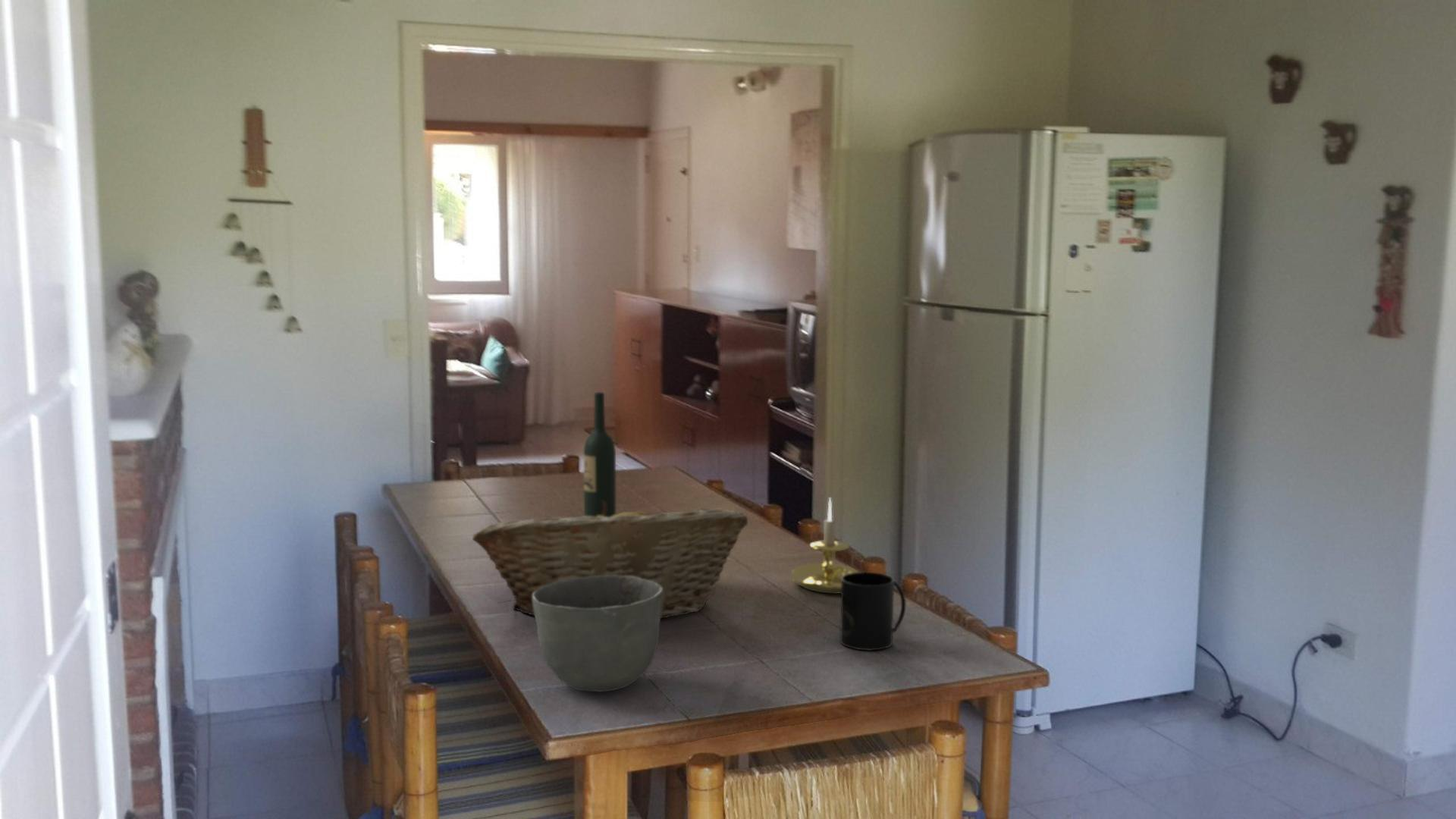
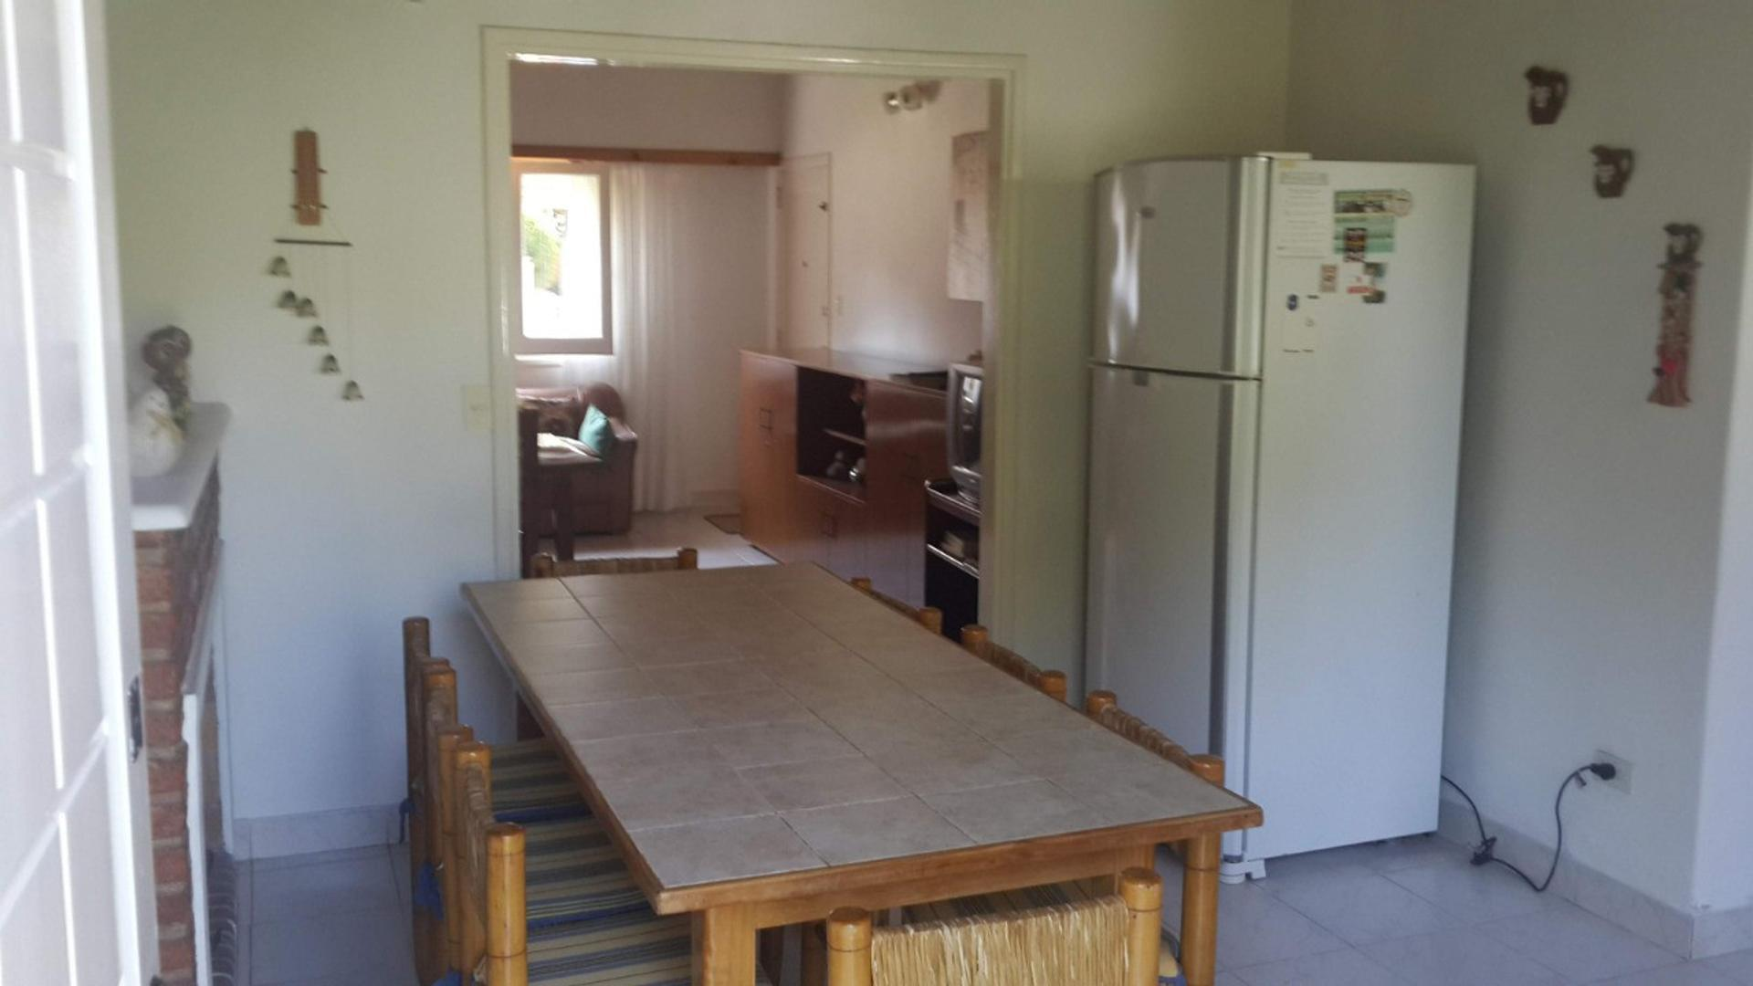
- fruit basket (613, 550)
- candle holder (831, 542)
- bowl (598, 635)
- wine bottle (599, 455)
- mug (874, 609)
